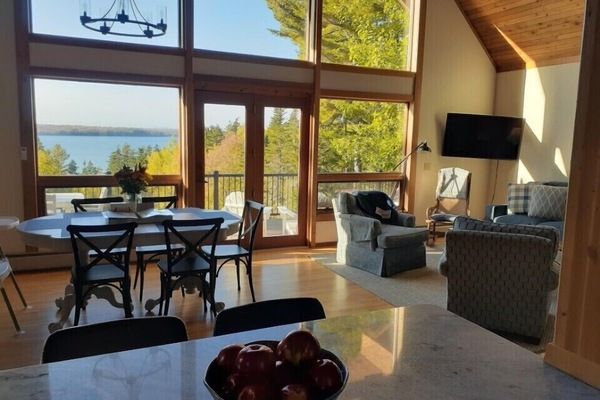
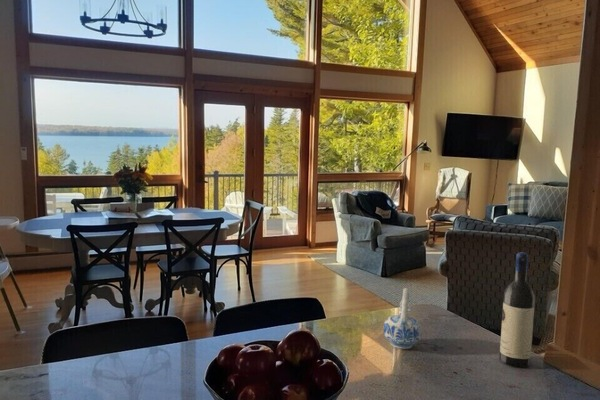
+ ceramic pitcher (402, 315)
+ wine bottle (518, 307)
